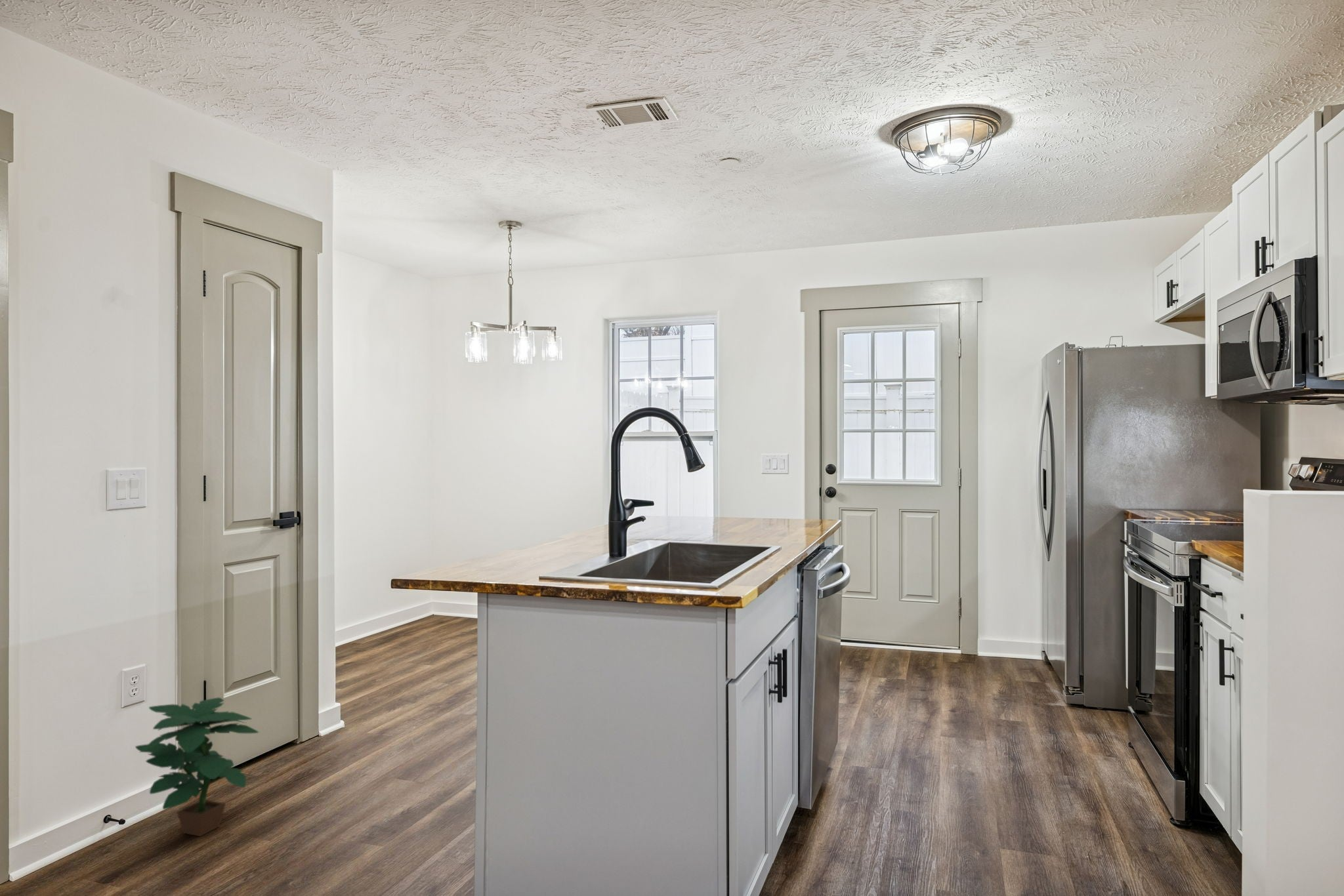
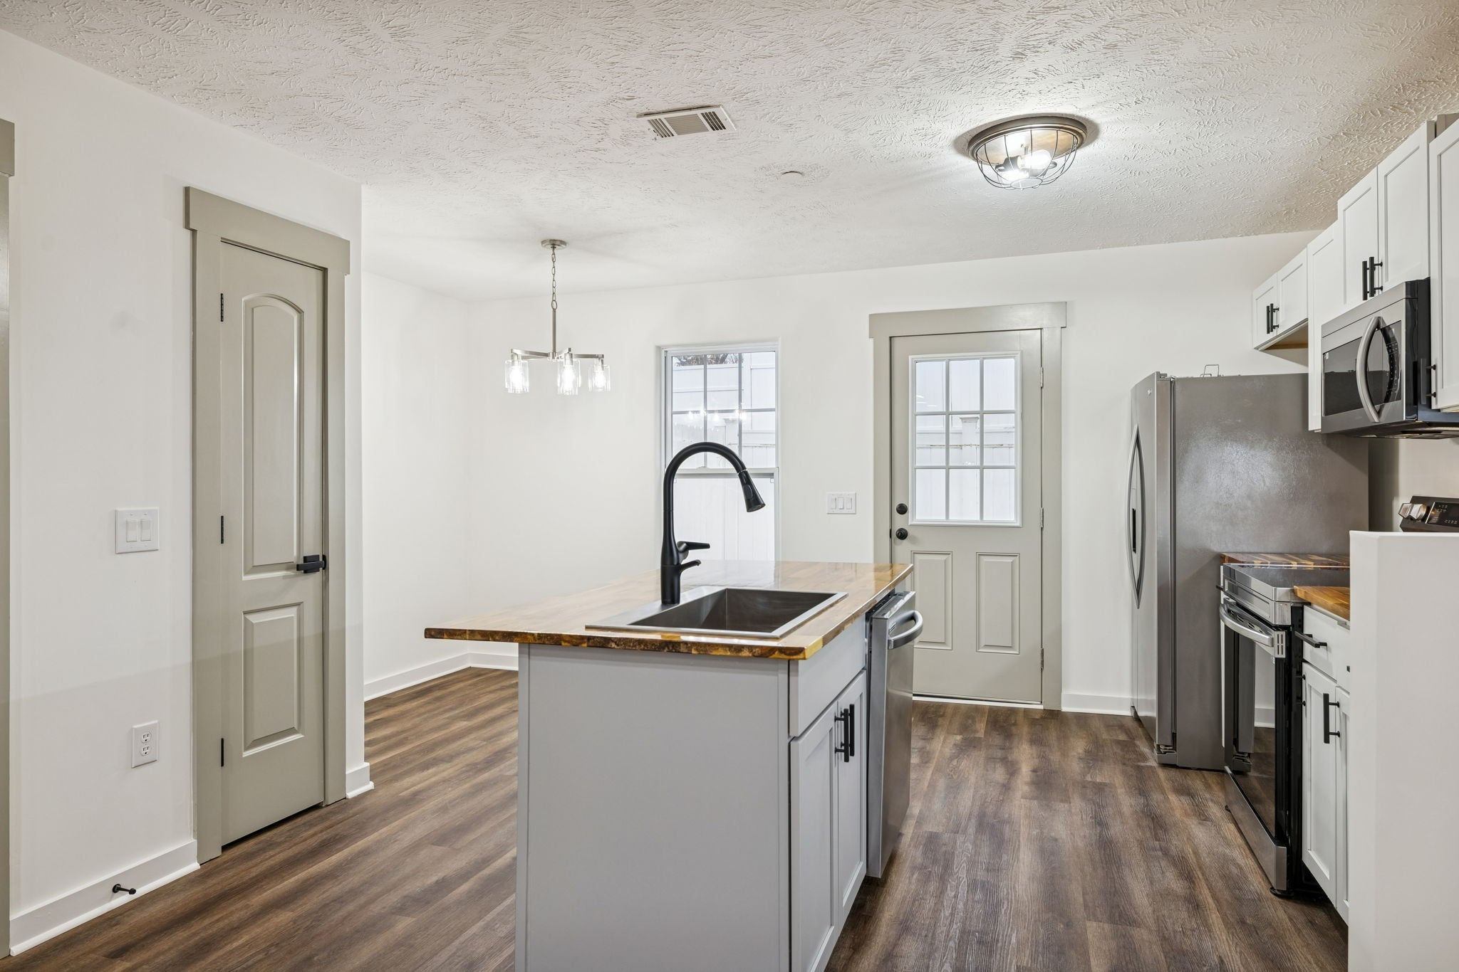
- potted plant (196, 767)
